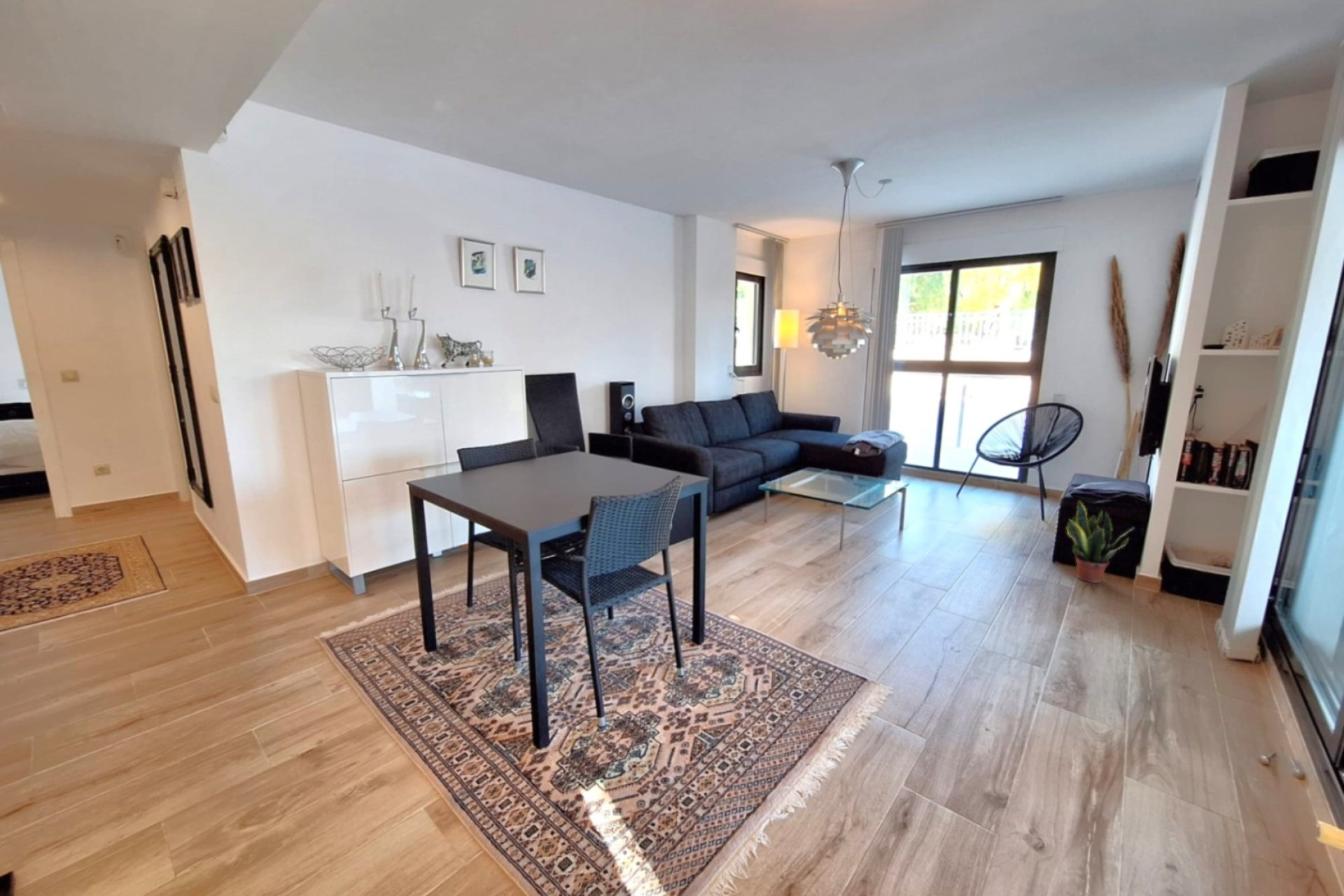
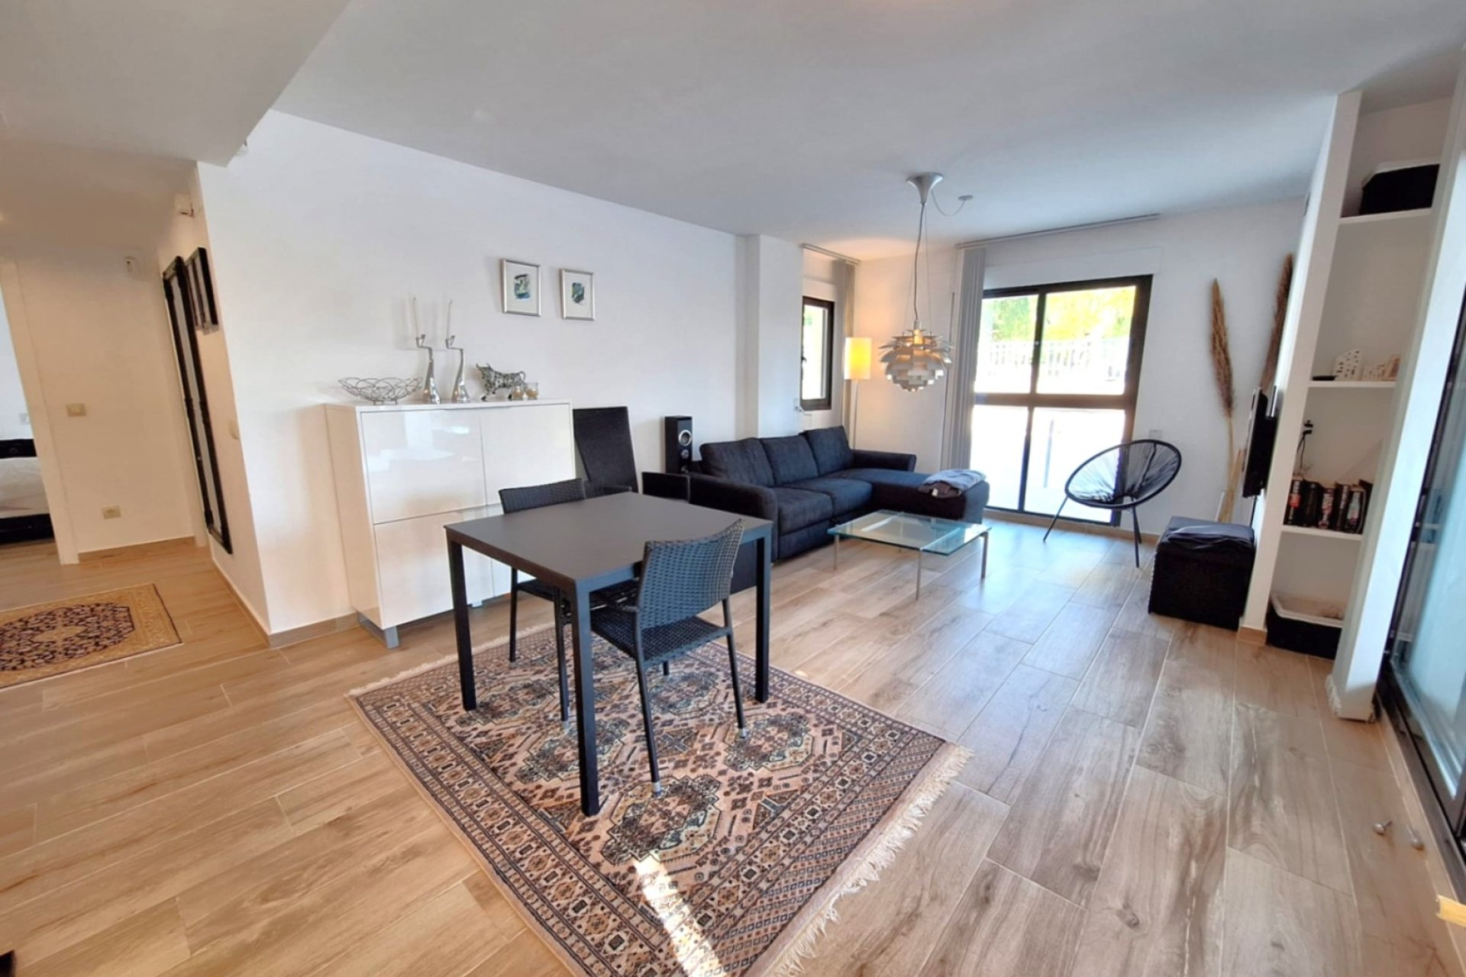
- potted plant (1093, 542)
